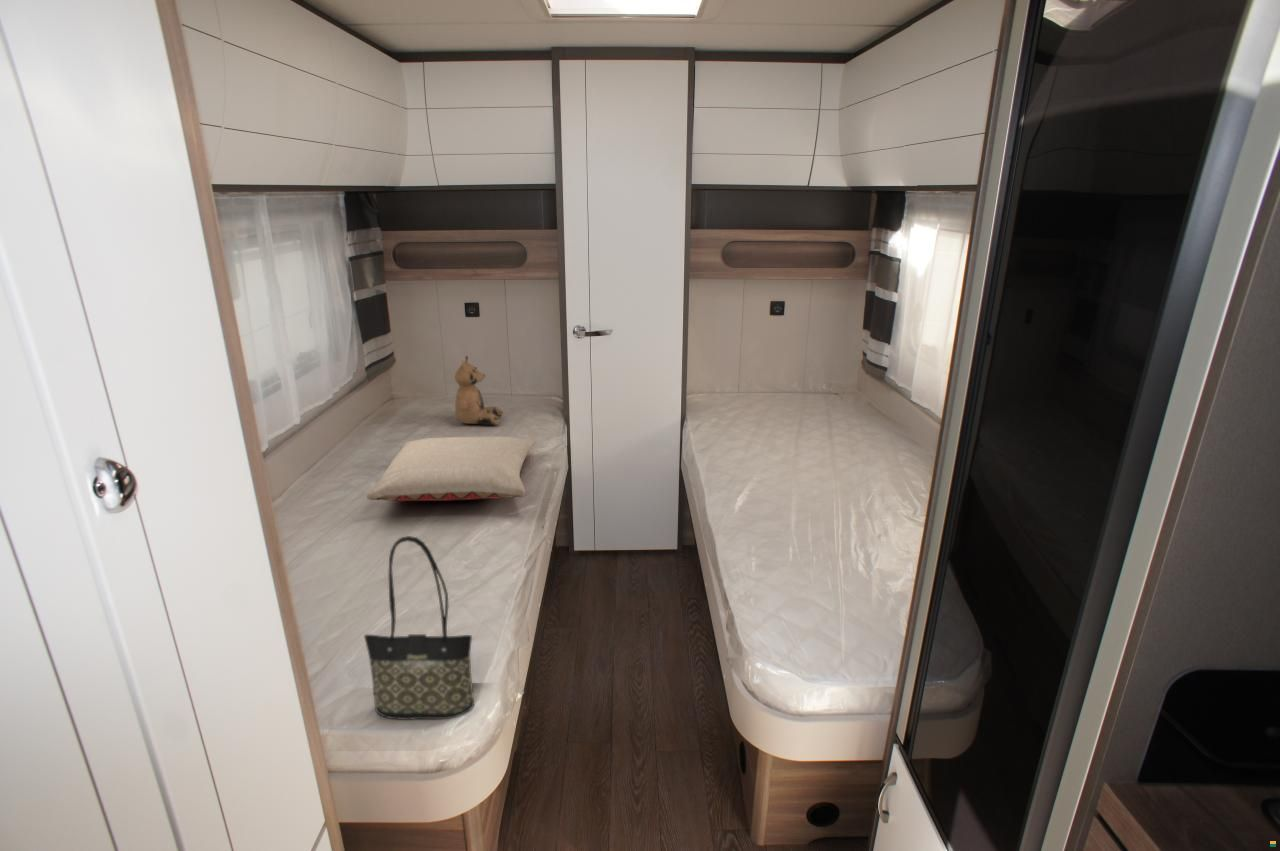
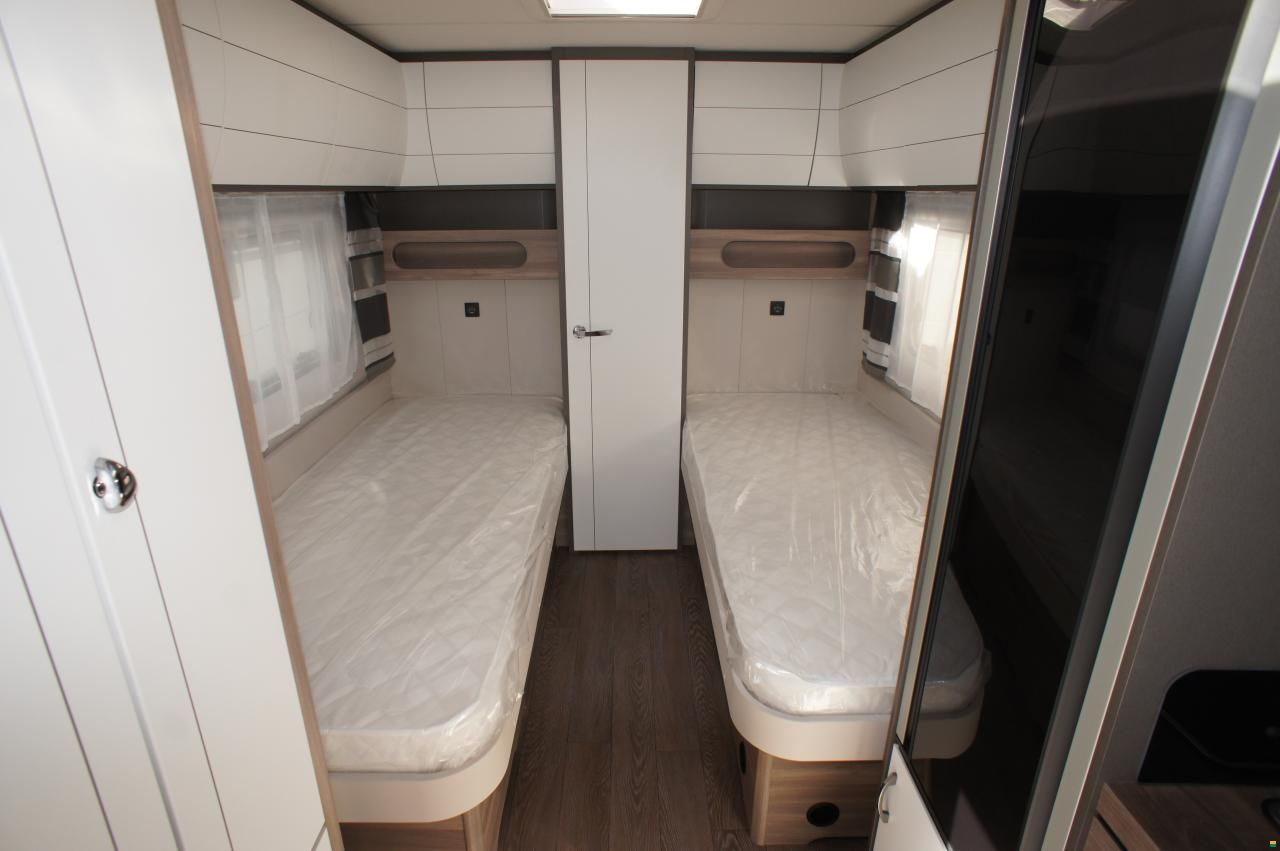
- pillow (460, 466)
- tote bag (416, 634)
- teddy bear (477, 390)
